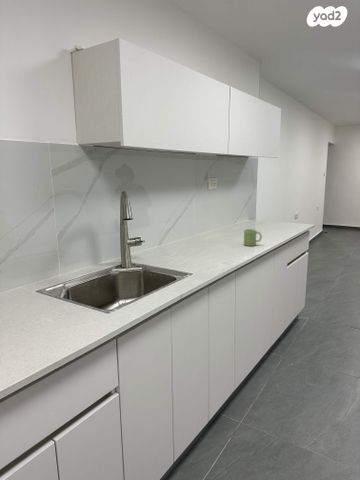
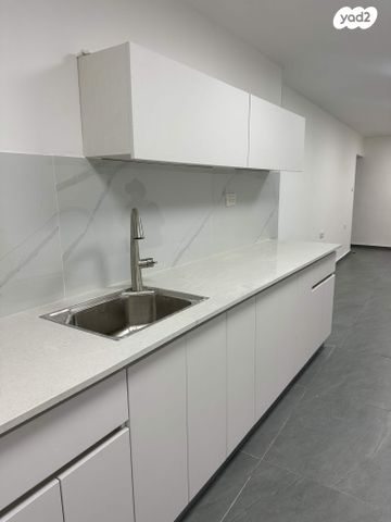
- mug (252, 237)
